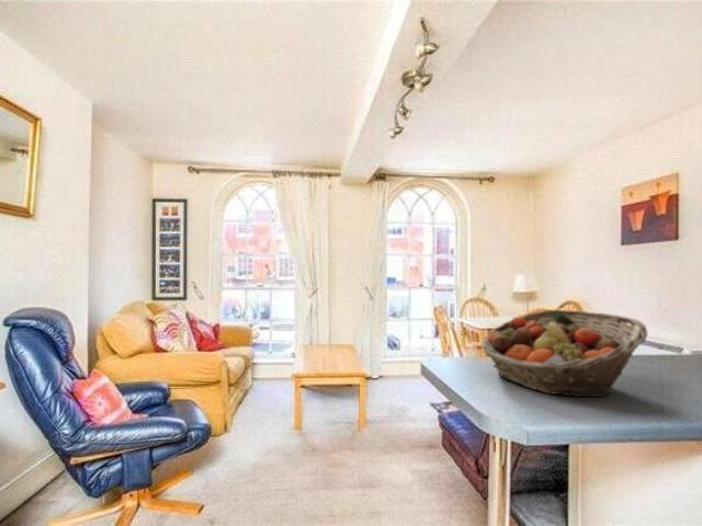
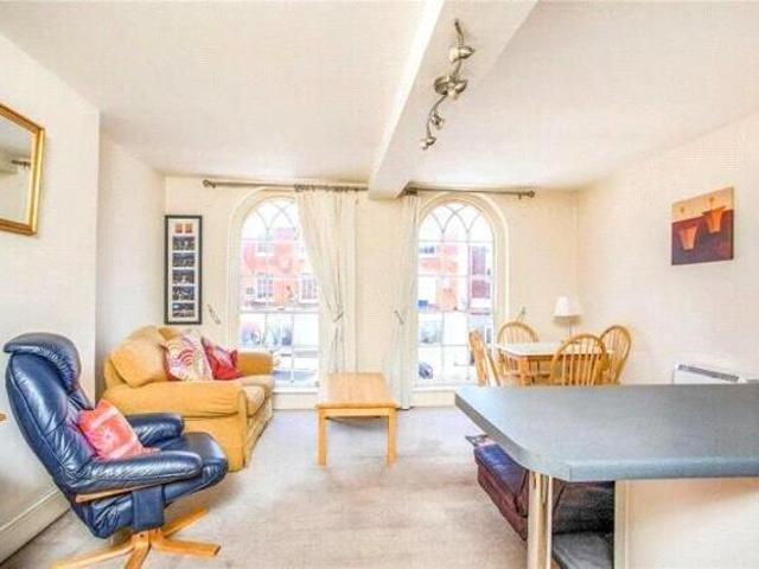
- fruit basket (555, 346)
